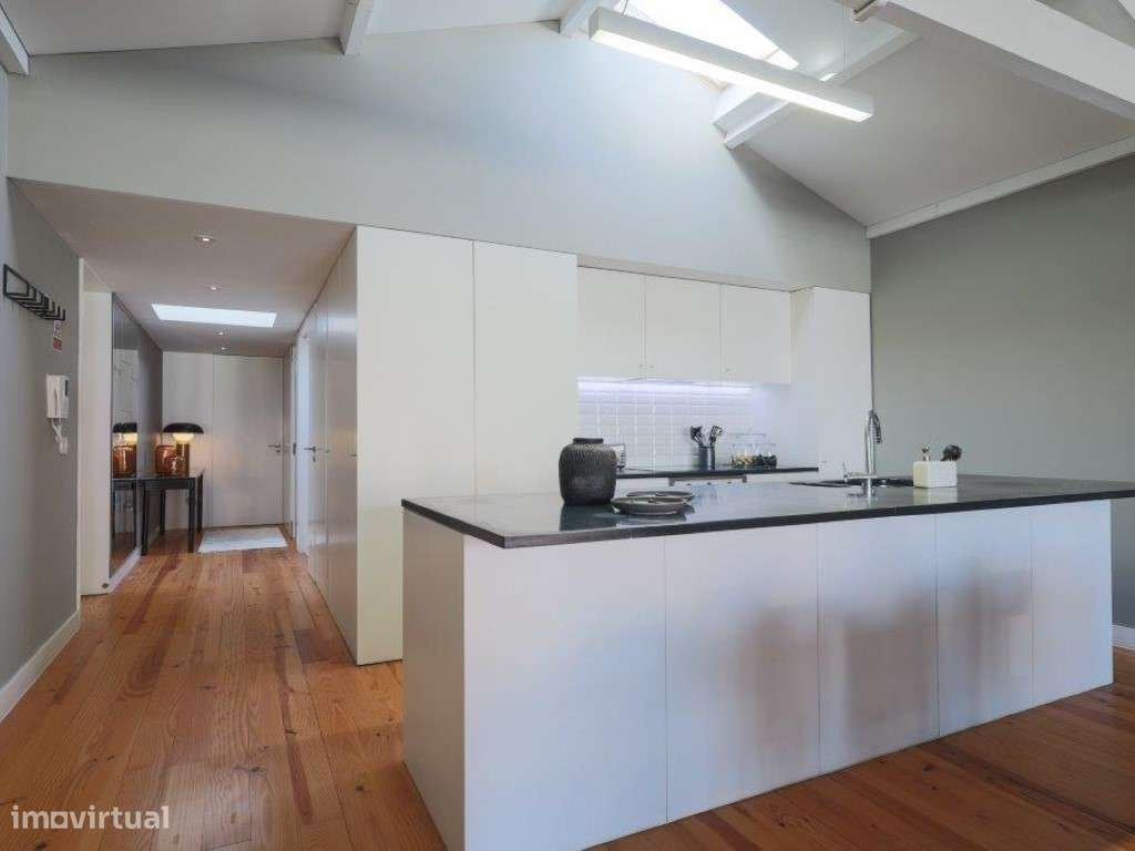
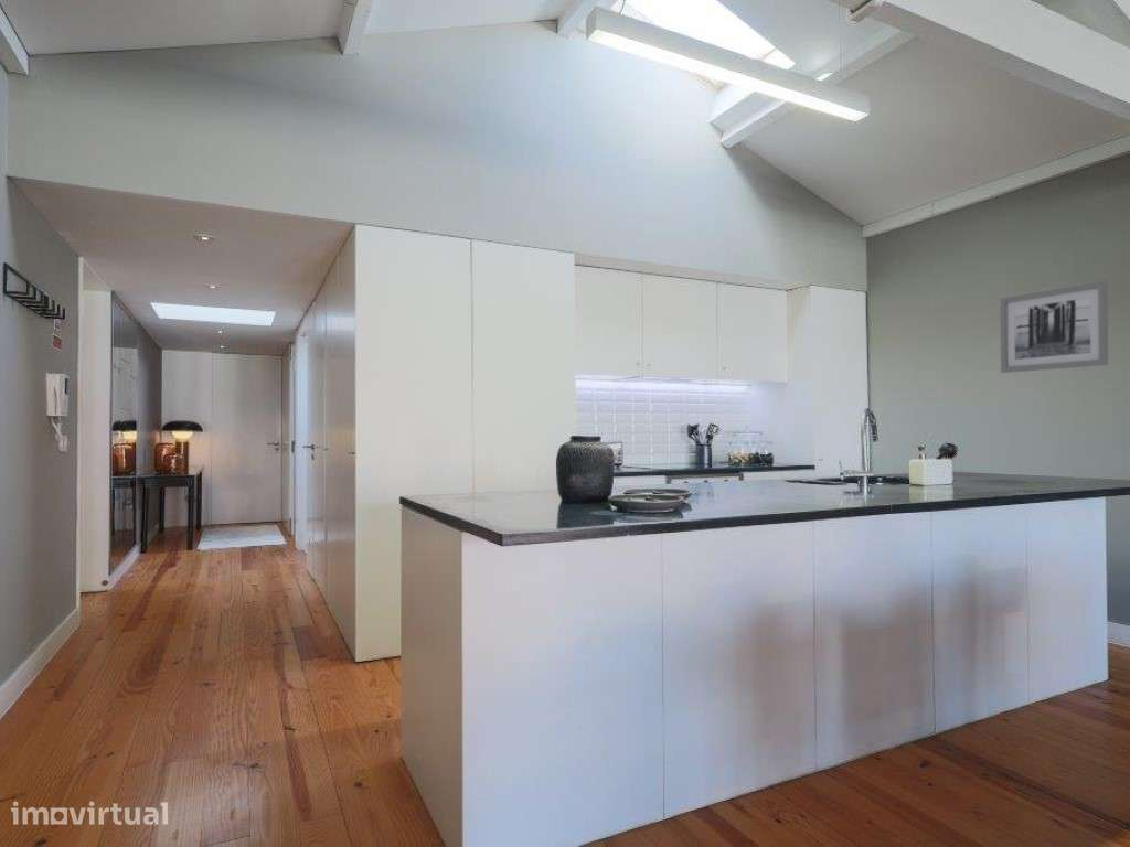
+ wall art (1051, 330)
